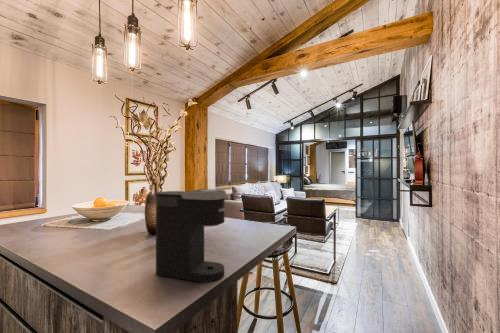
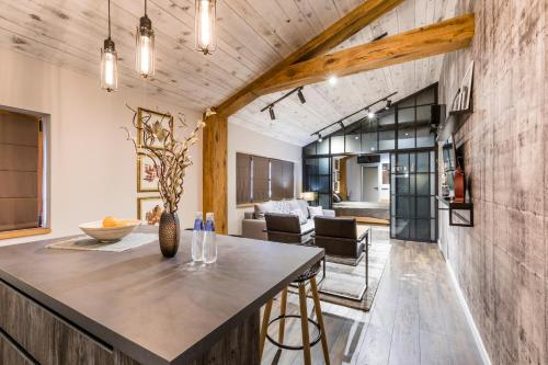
- coffee maker (190, 231)
